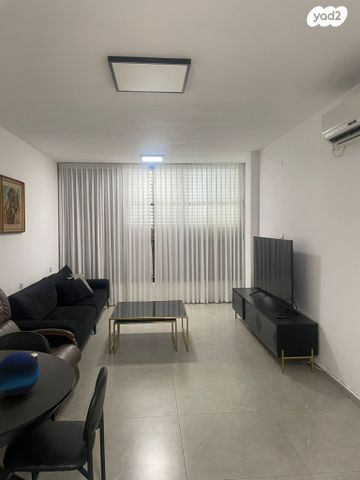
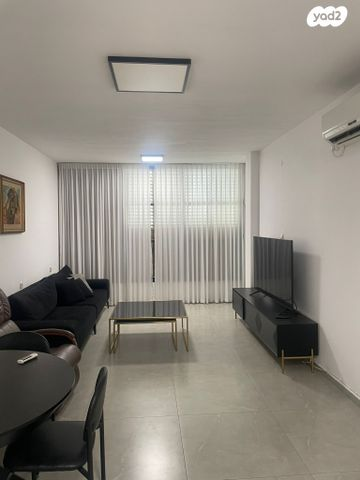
- decorative orb (18, 373)
